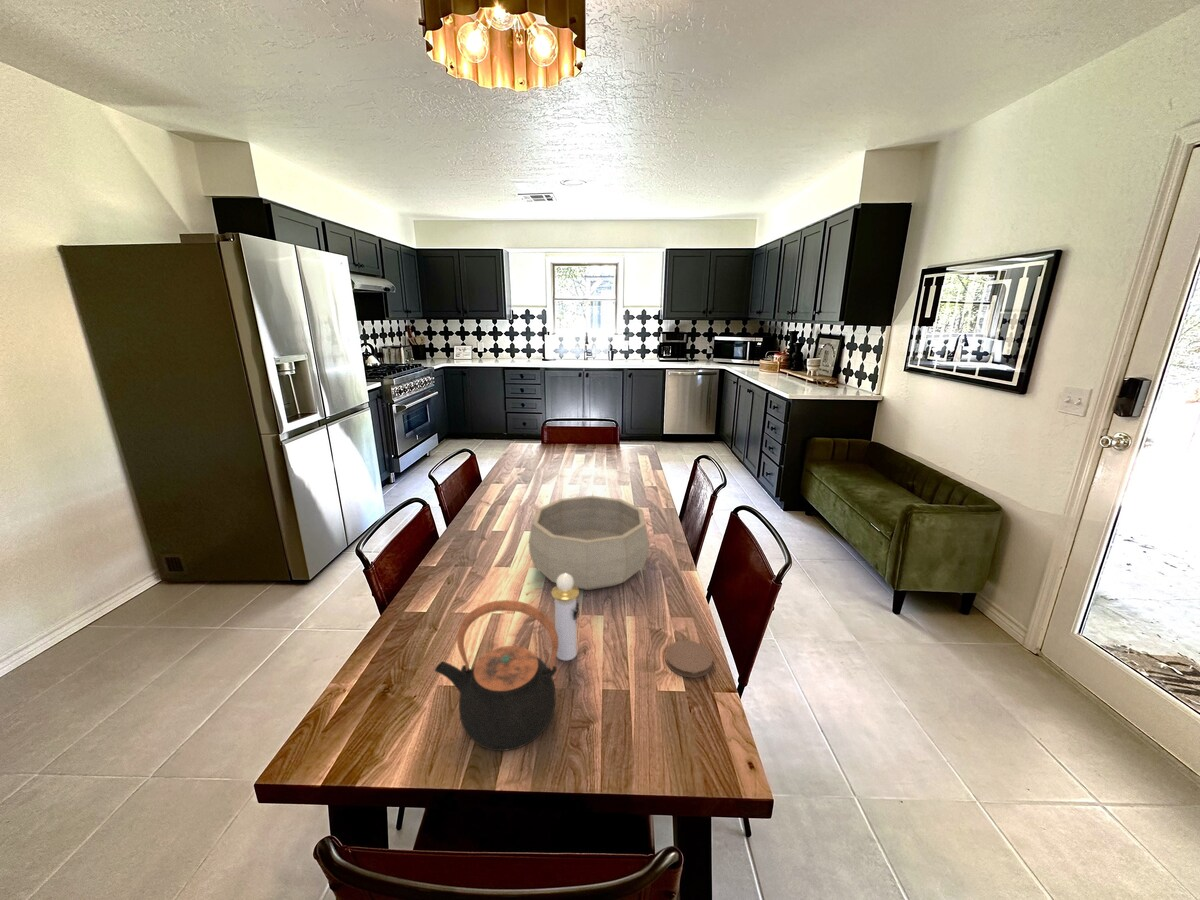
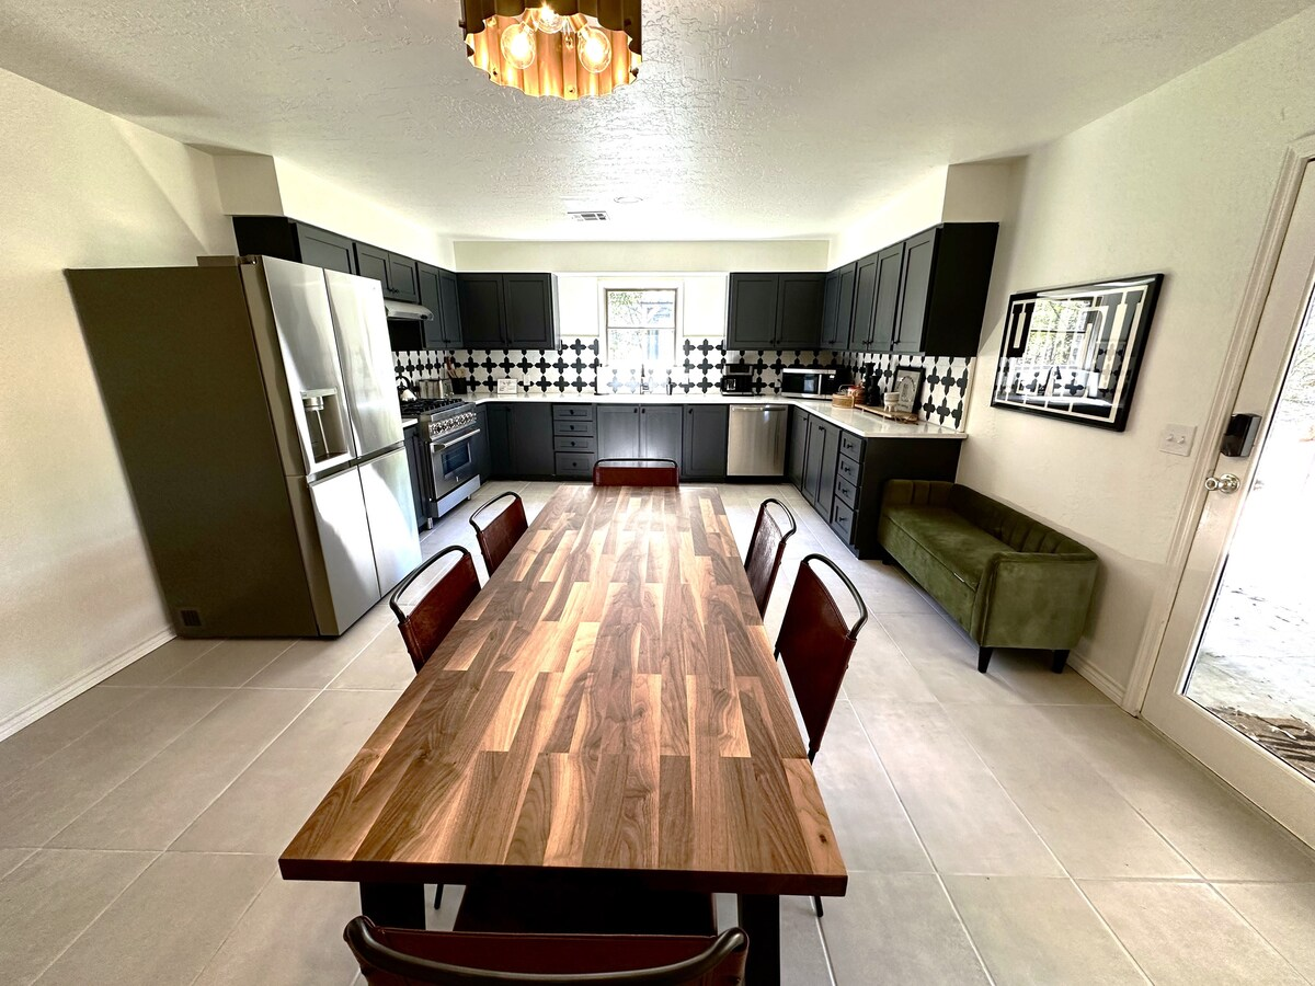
- decorative bowl (589, 542)
- teapot (496, 662)
- perfume bottle (565, 616)
- coaster (688, 658)
